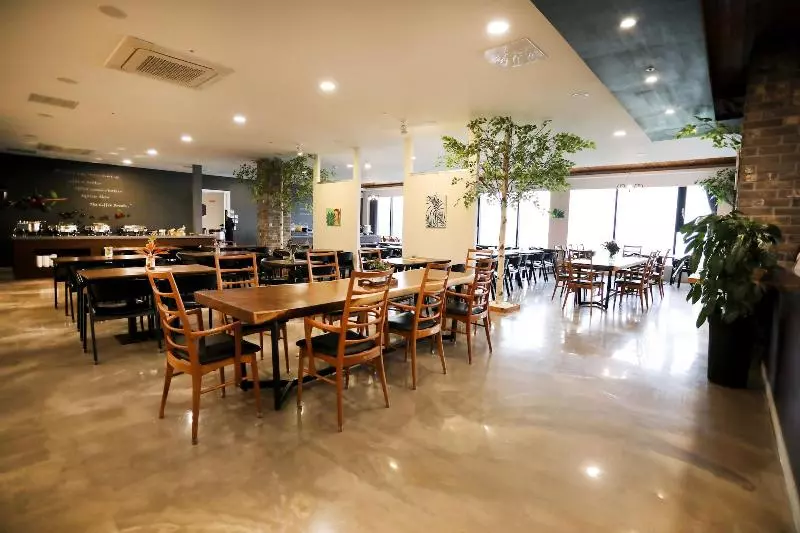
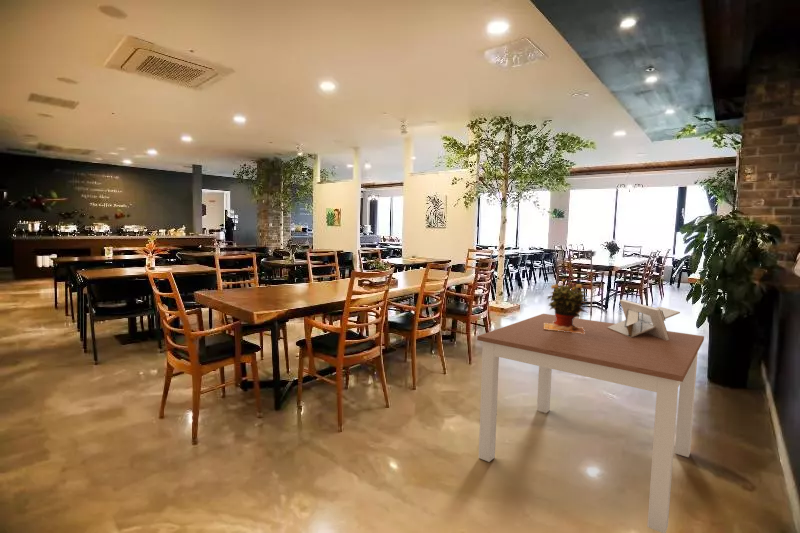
+ dining table (595, 378)
+ flower arrangement (566, 304)
+ architectural model (644, 318)
